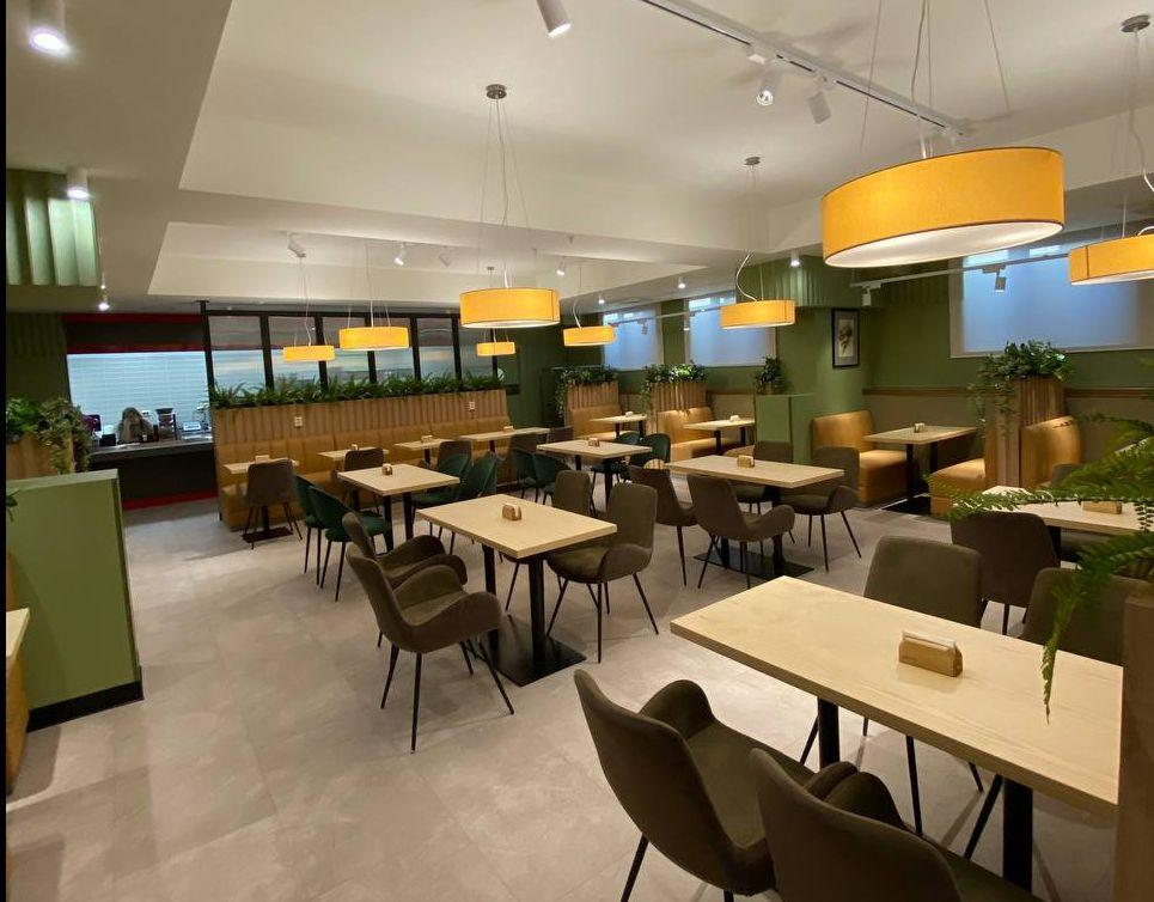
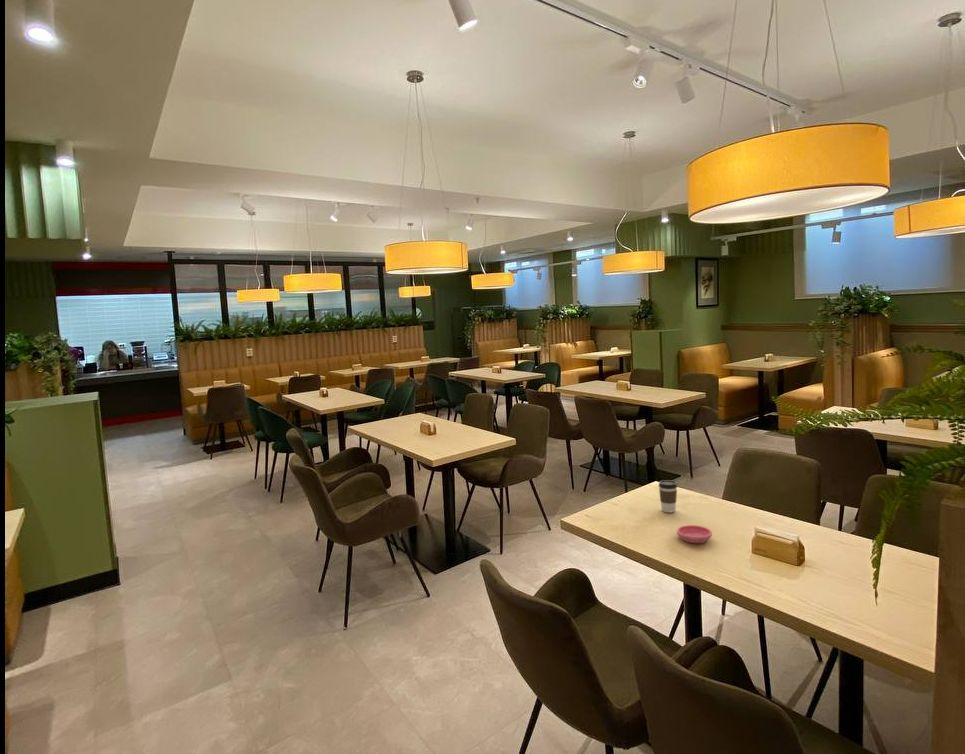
+ saucer (694, 534)
+ coffee cup (668, 496)
